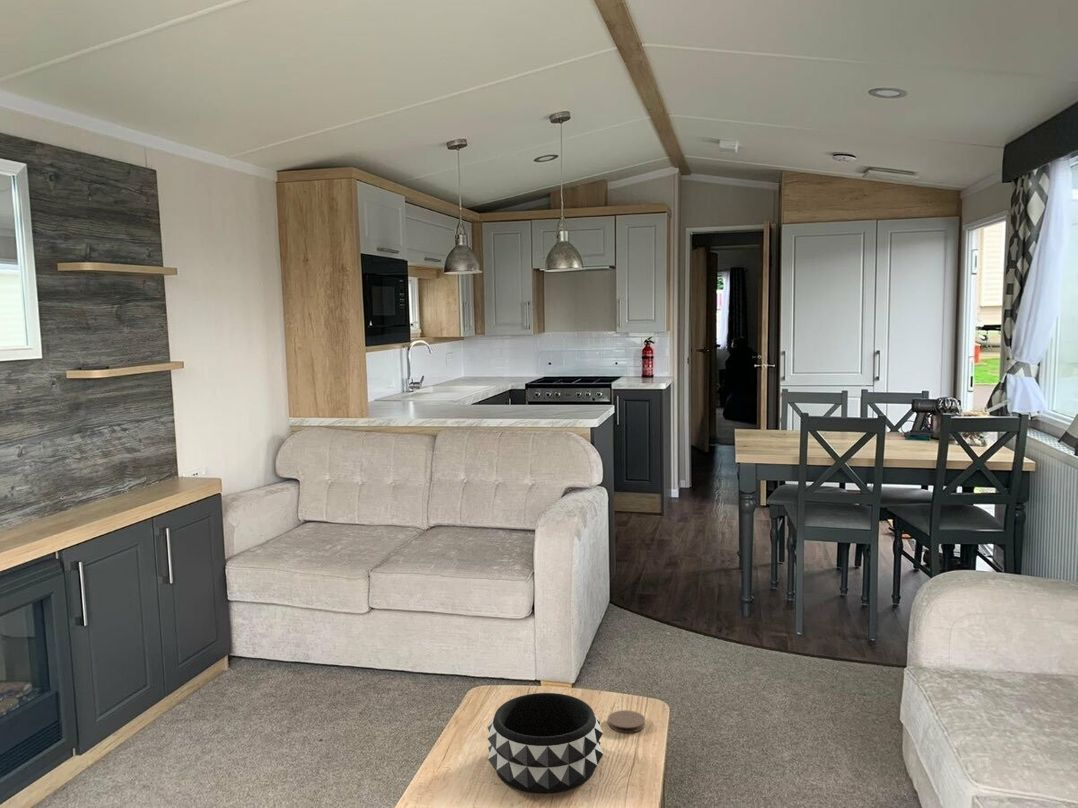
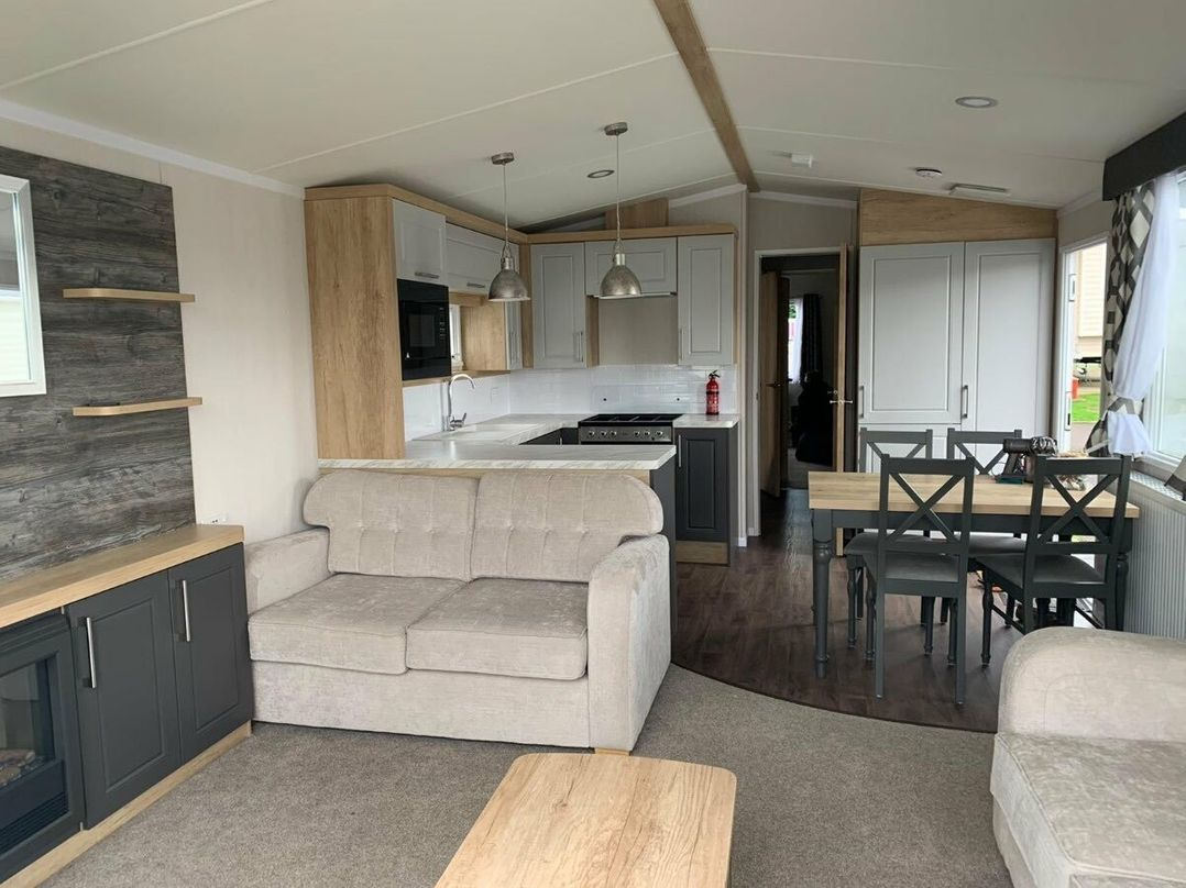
- decorative bowl (544, 740)
- coaster (626, 721)
